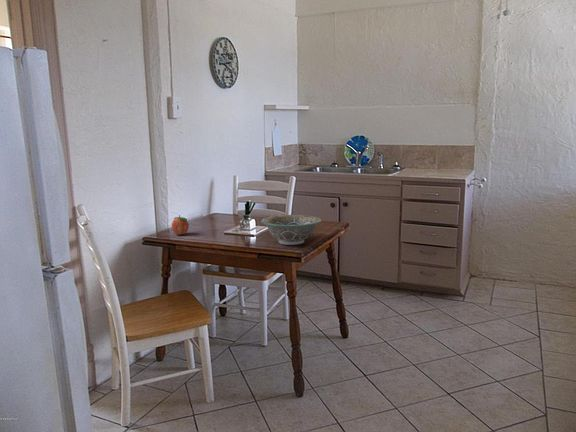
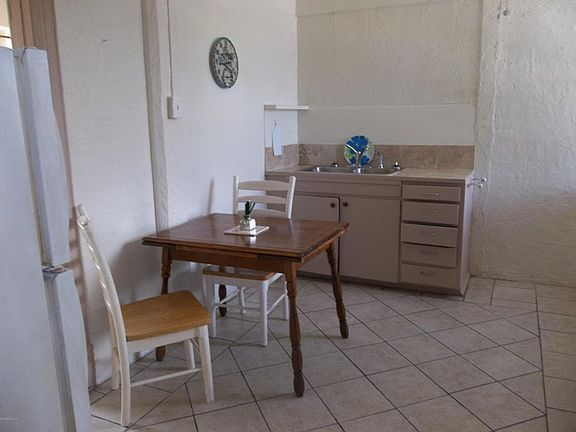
- fruit (180, 224)
- bowl (291, 231)
